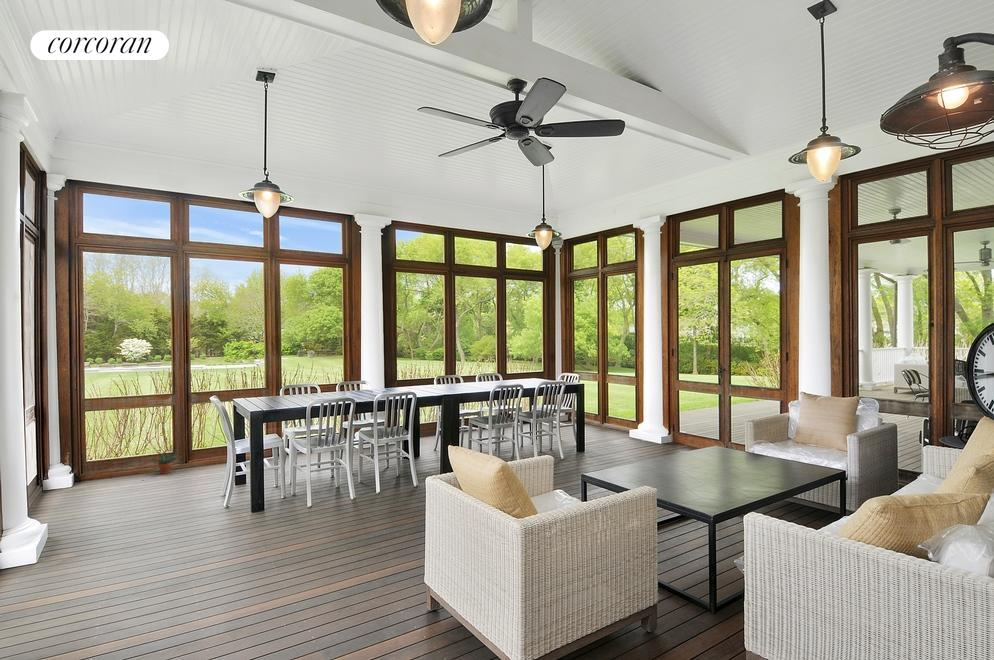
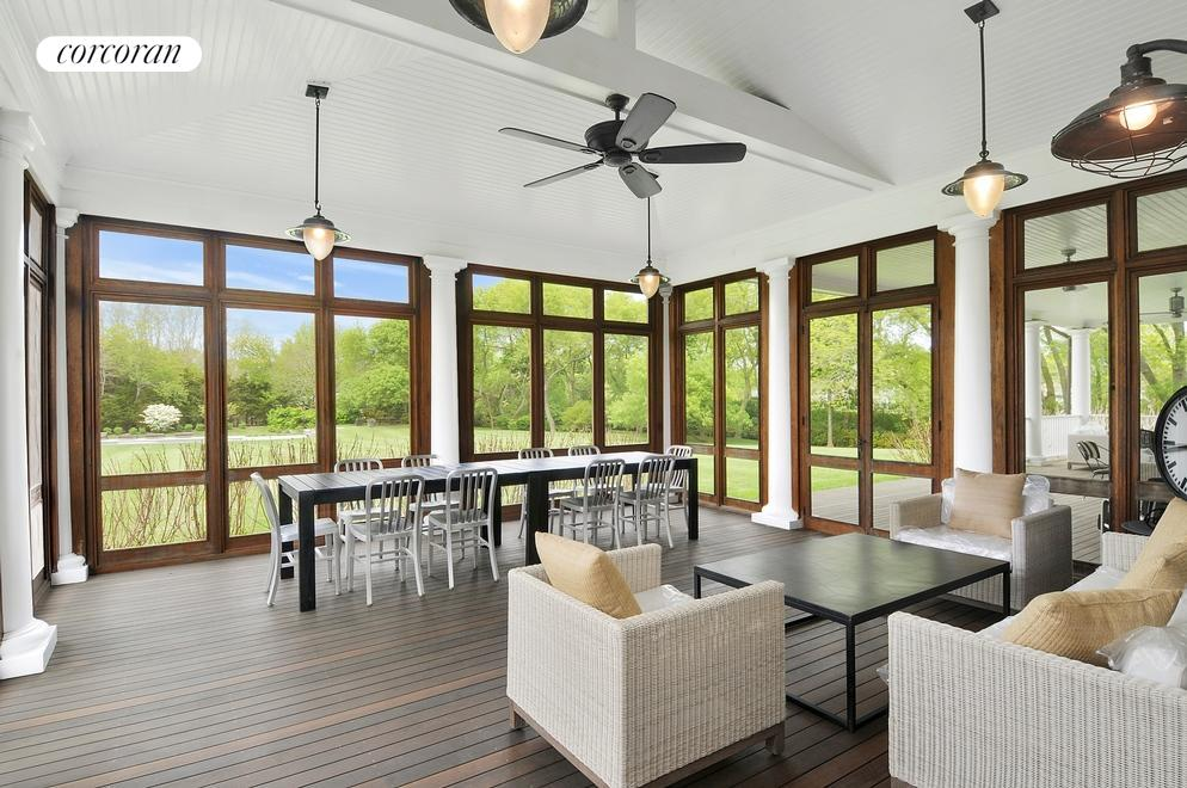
- potted plant (165, 461)
